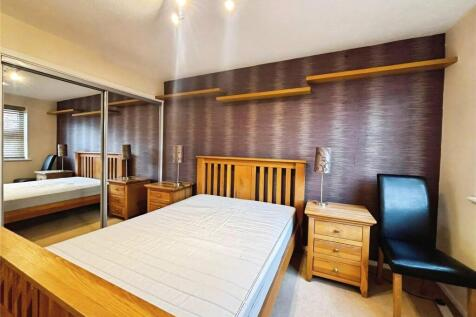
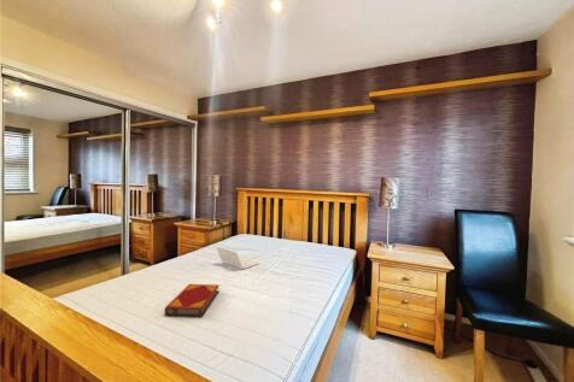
+ hardback book (194, 298)
+ laptop (236, 254)
